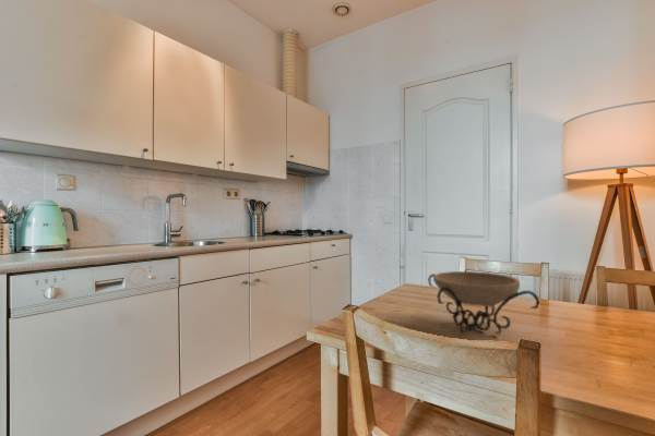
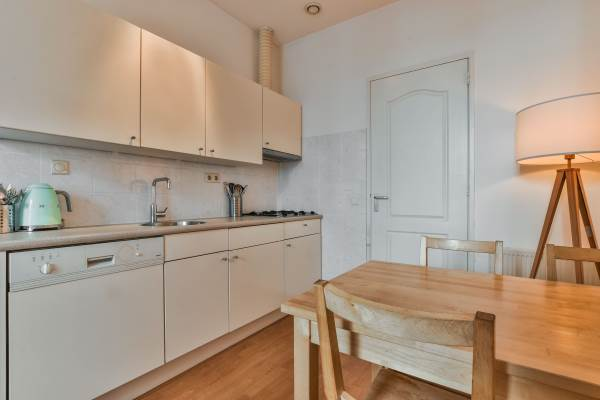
- decorative bowl (475, 303)
